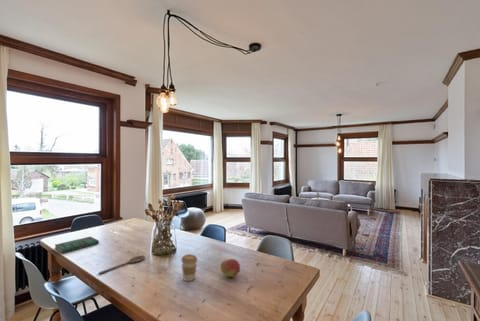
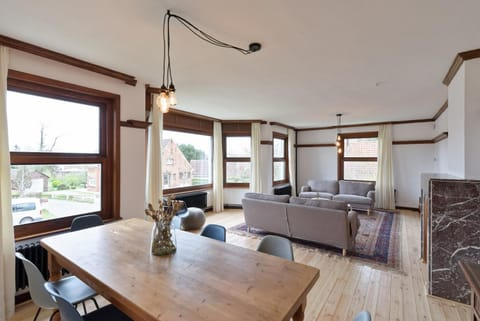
- coffee cup (189, 266)
- wooden spoon (123, 264)
- book (77, 244)
- fruit (230, 267)
